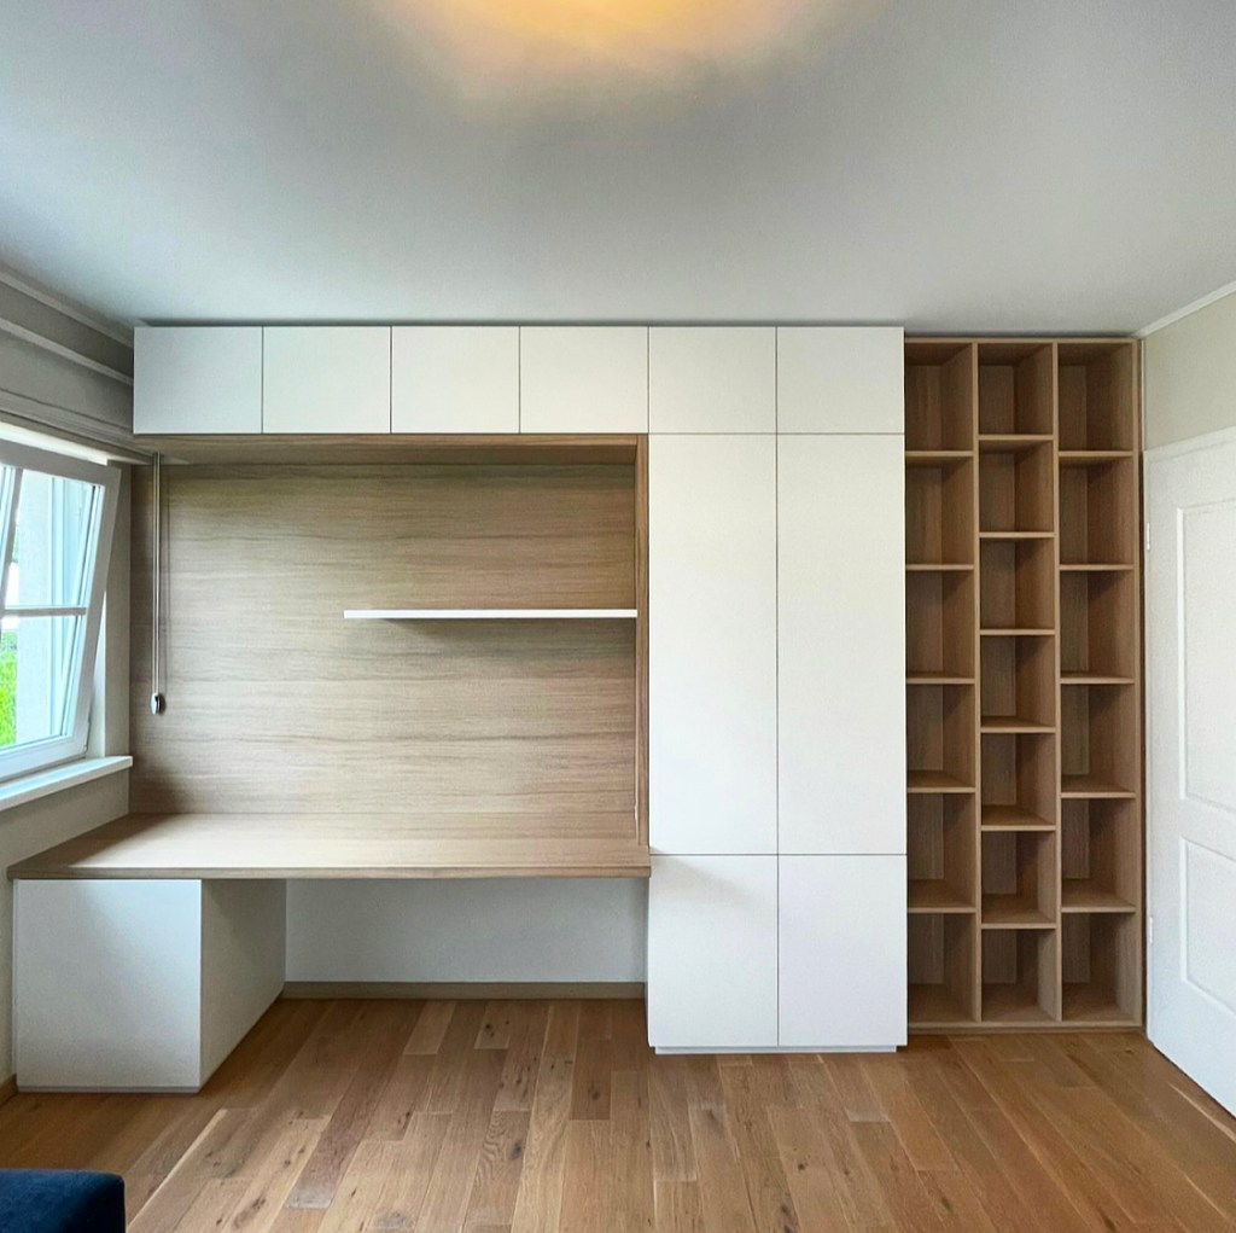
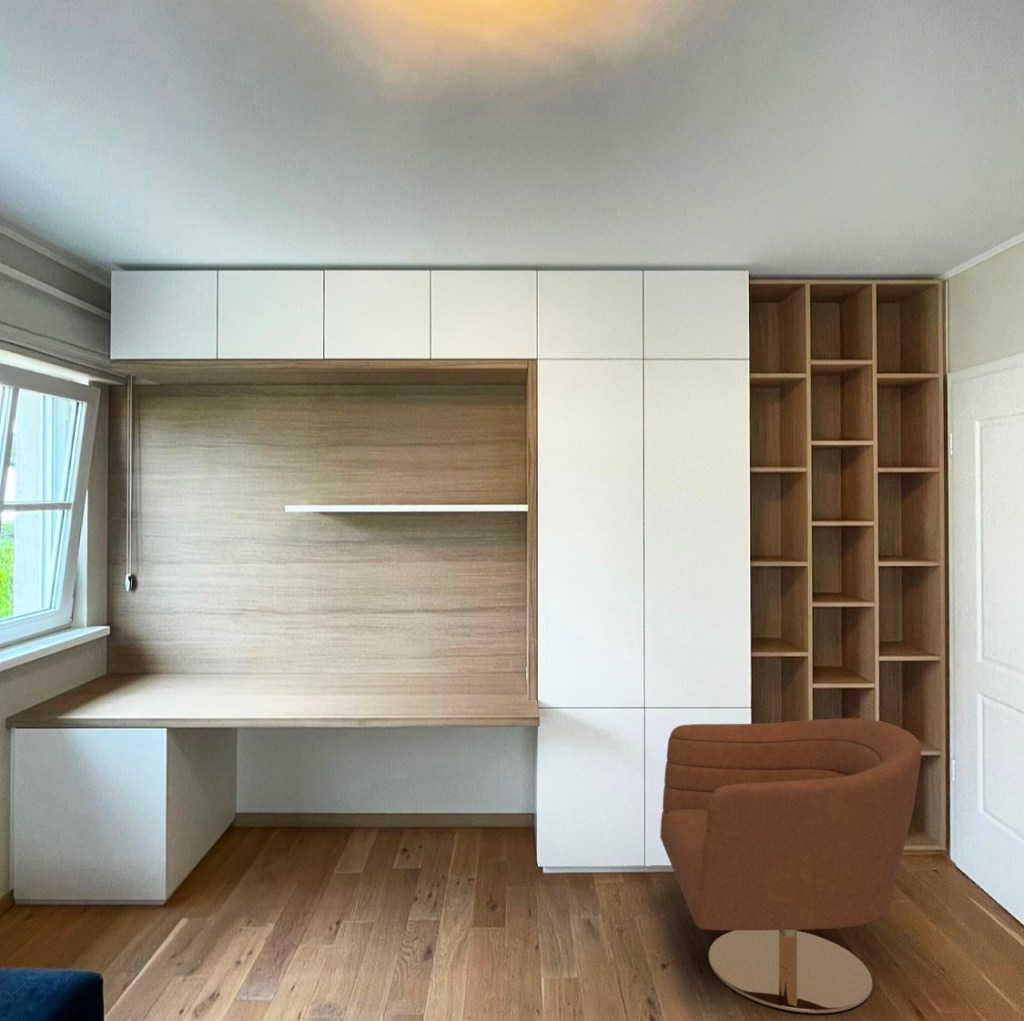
+ armchair (791, 847)
